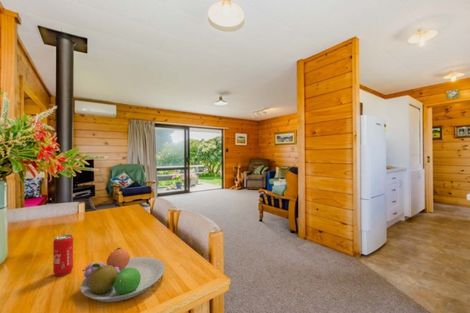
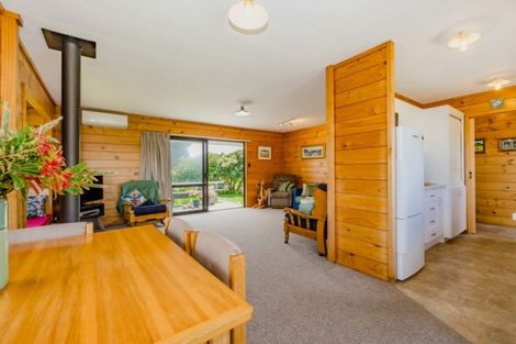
- beverage can (63, 254)
- fruit bowl (124, 268)
